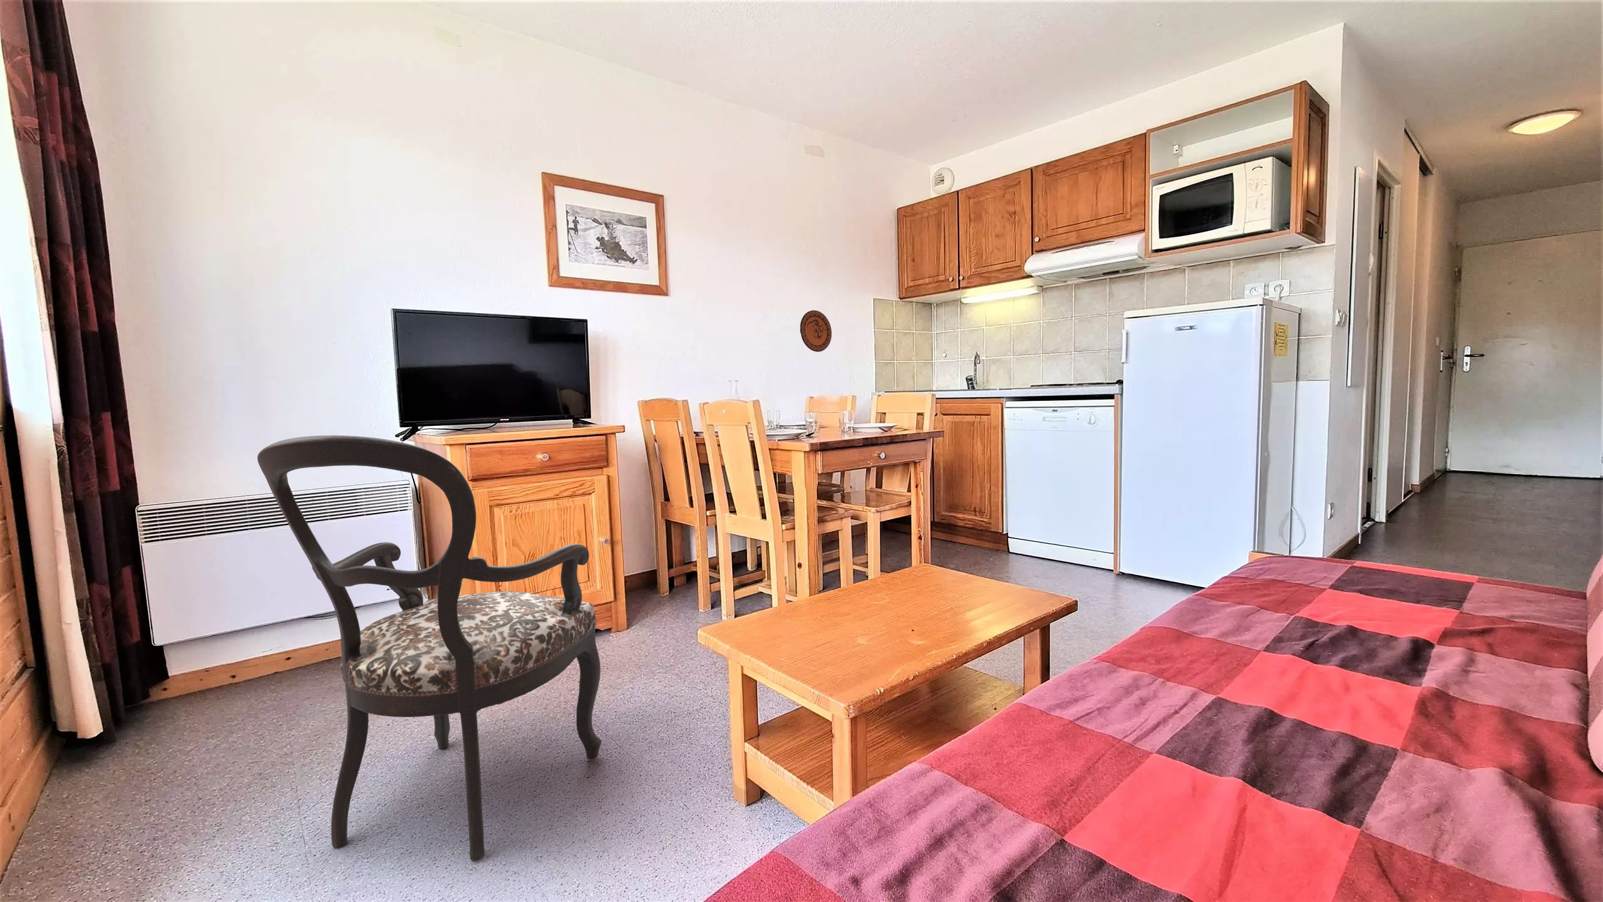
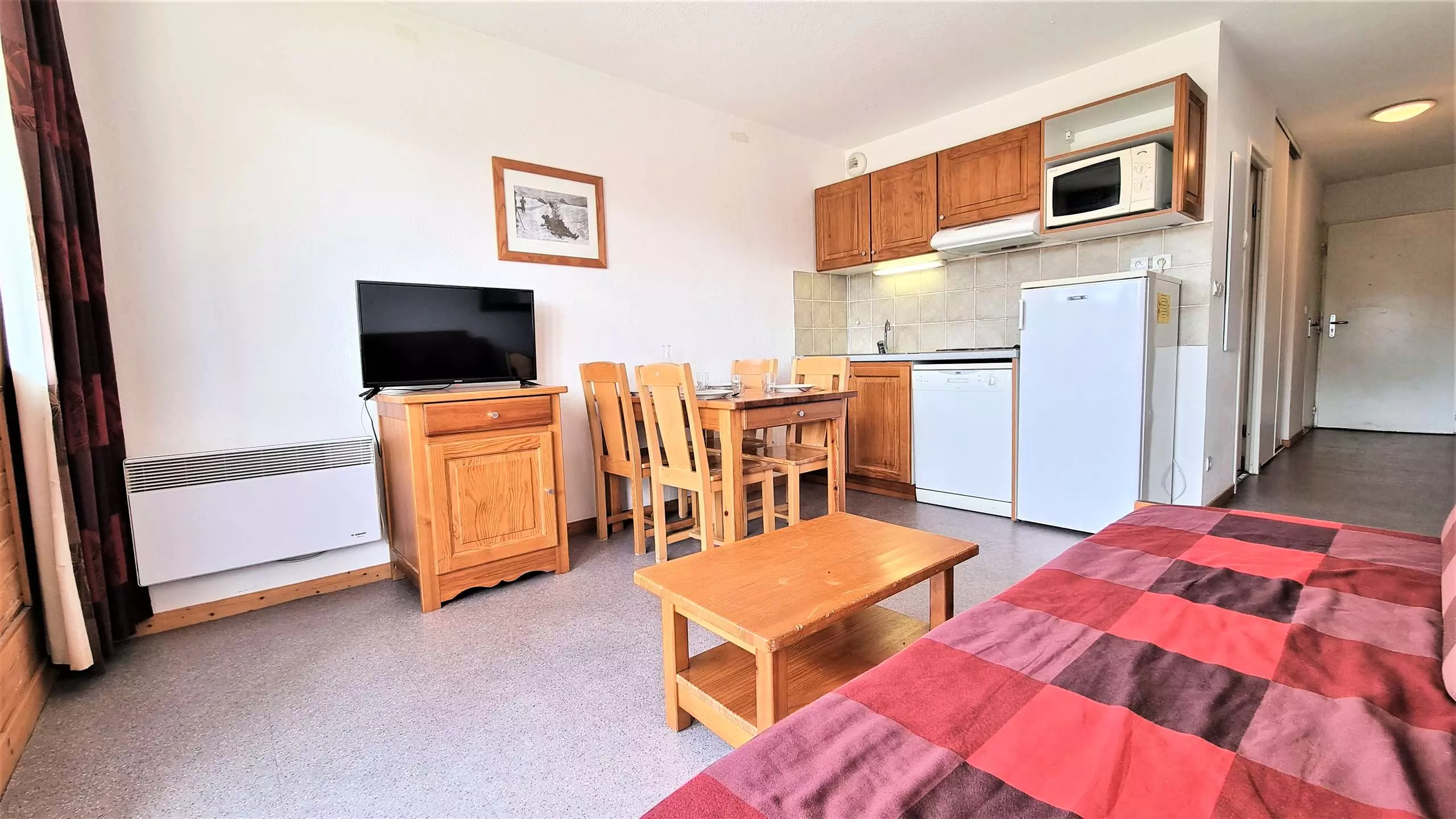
- armchair (443, 619)
- decorative plate (816, 330)
